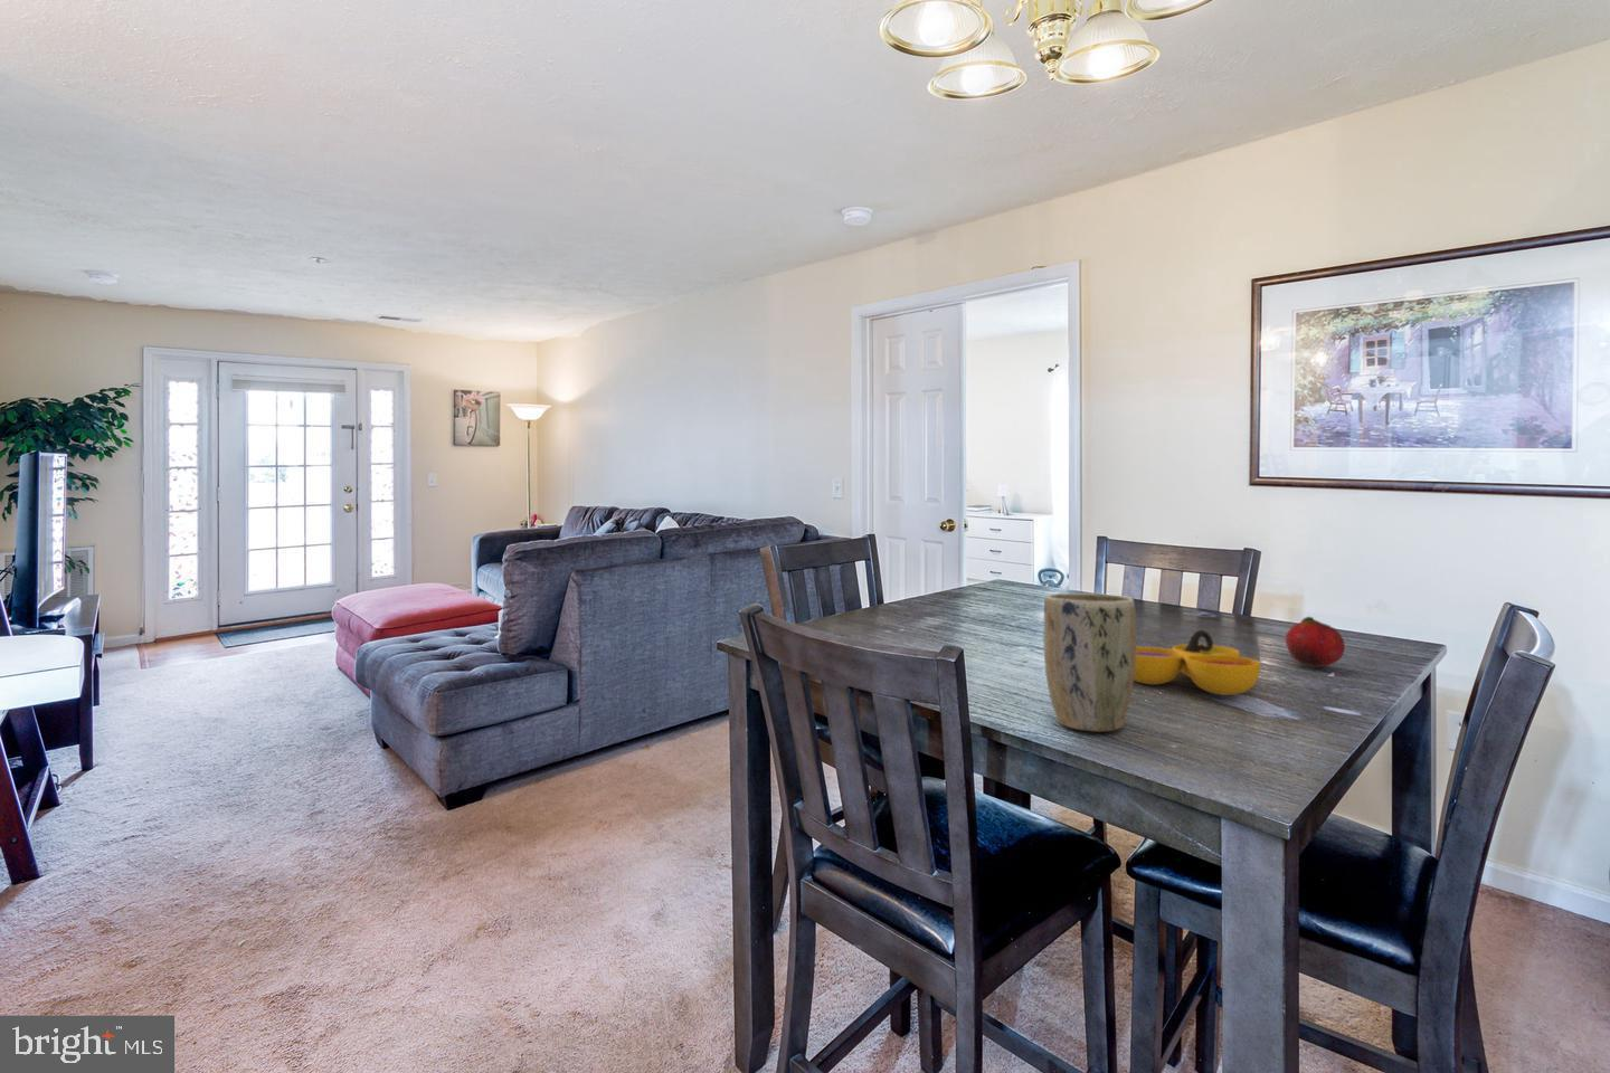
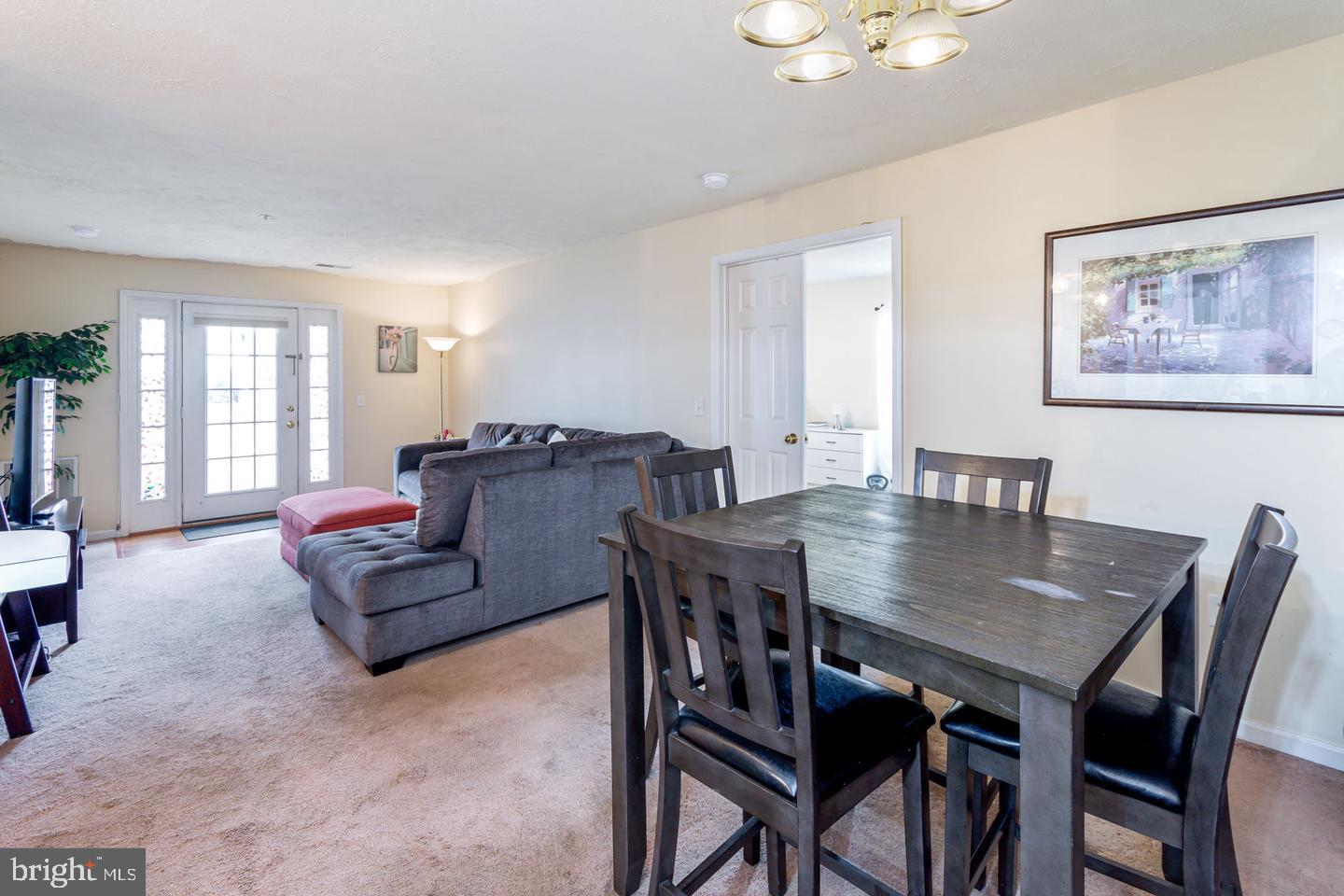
- plant pot (1088, 660)
- fruit (1314, 642)
- decorative bowl (1199, 660)
